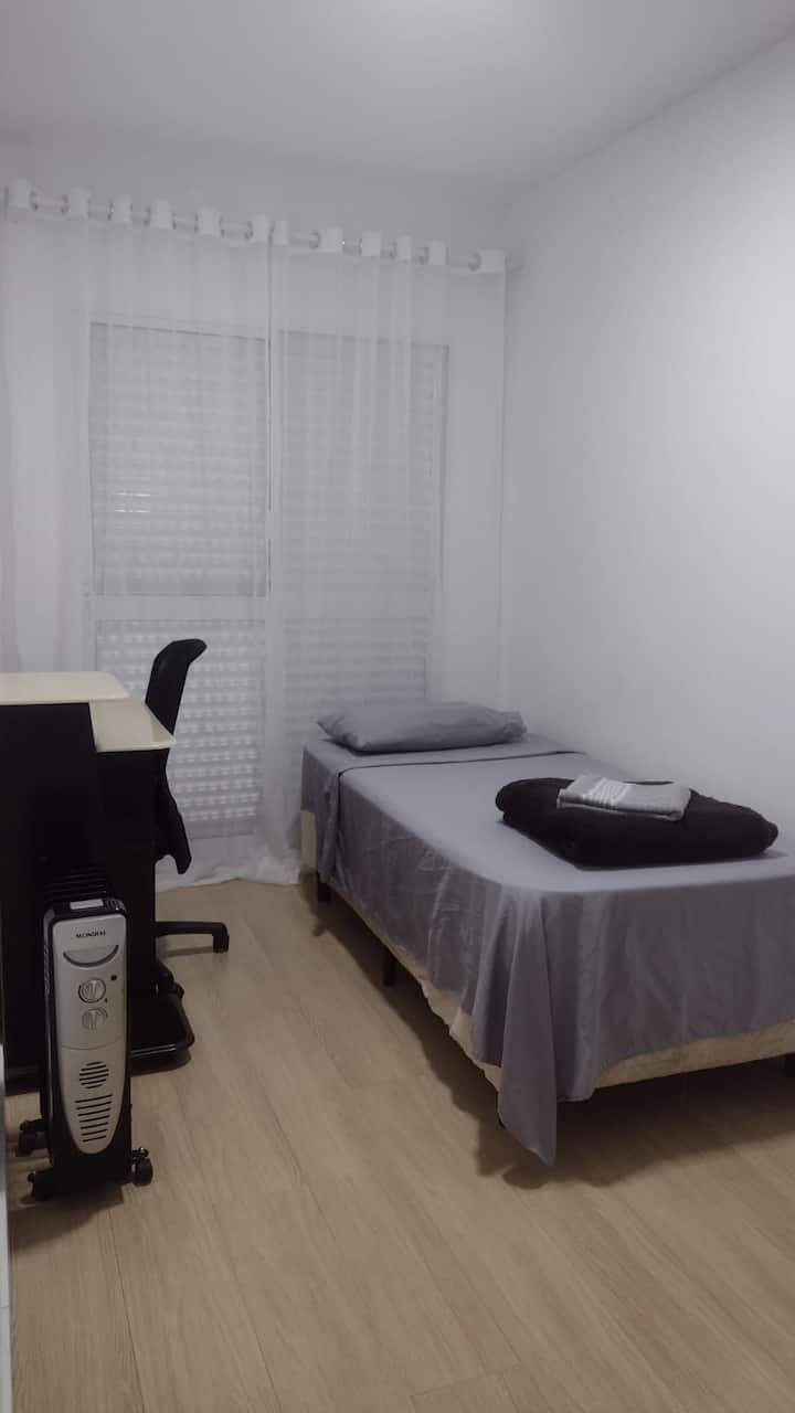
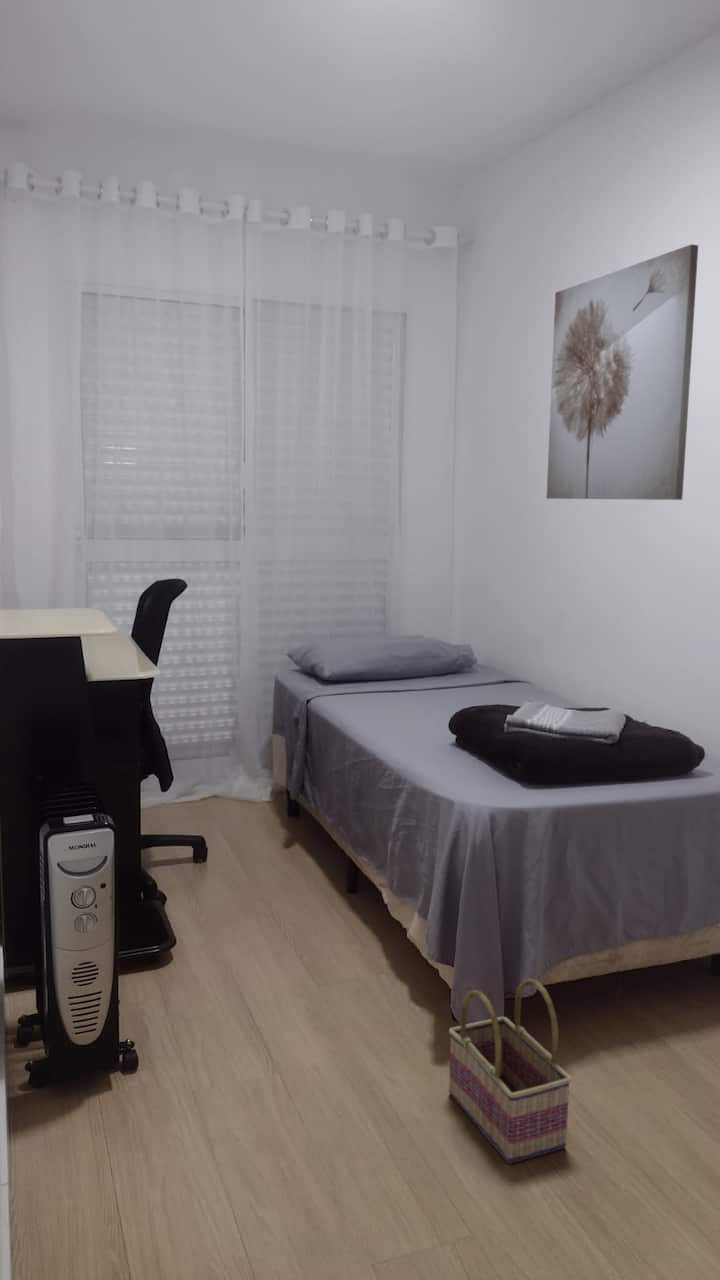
+ wall art (613, 387)
+ basket (508, 1054)
